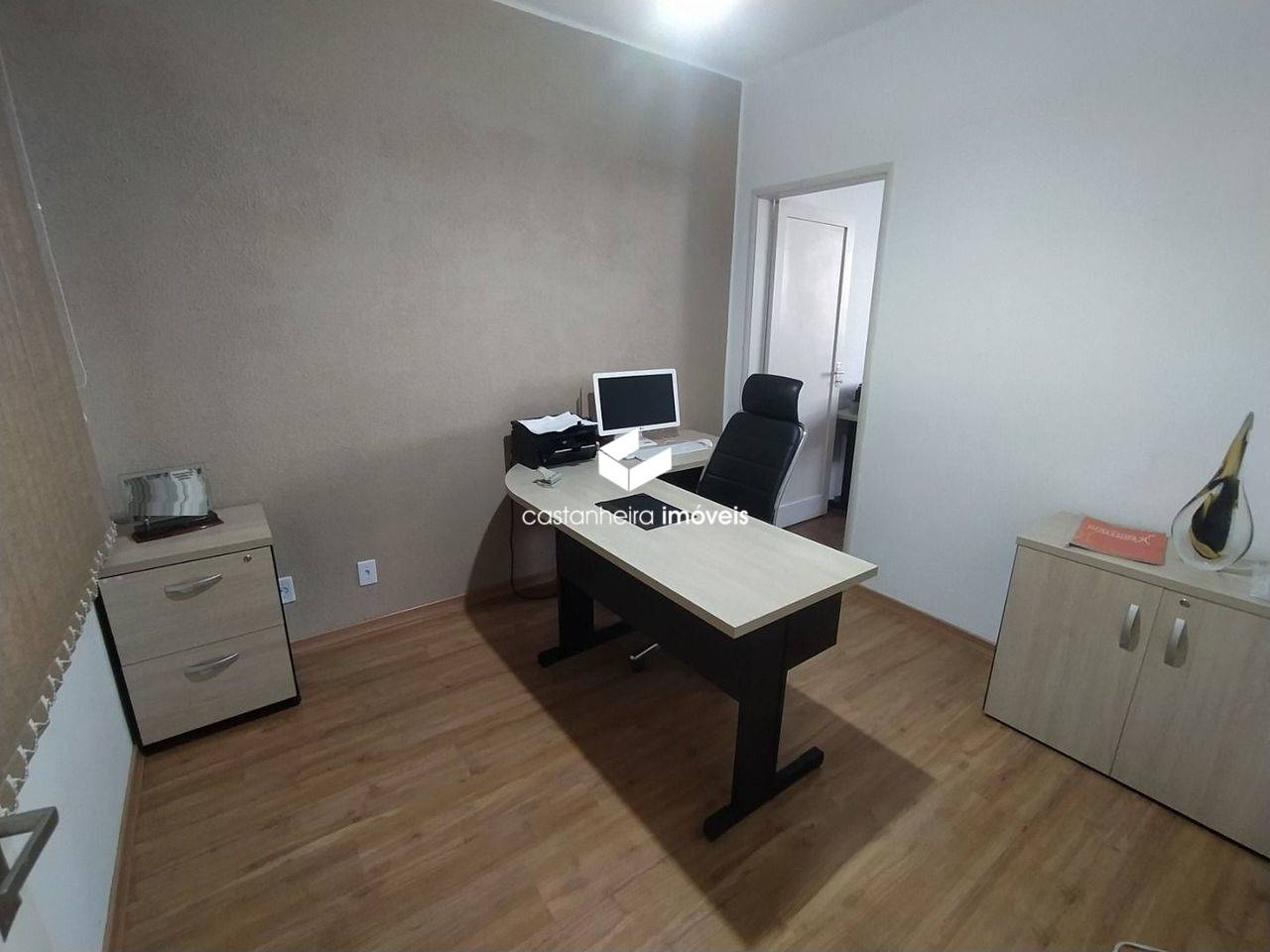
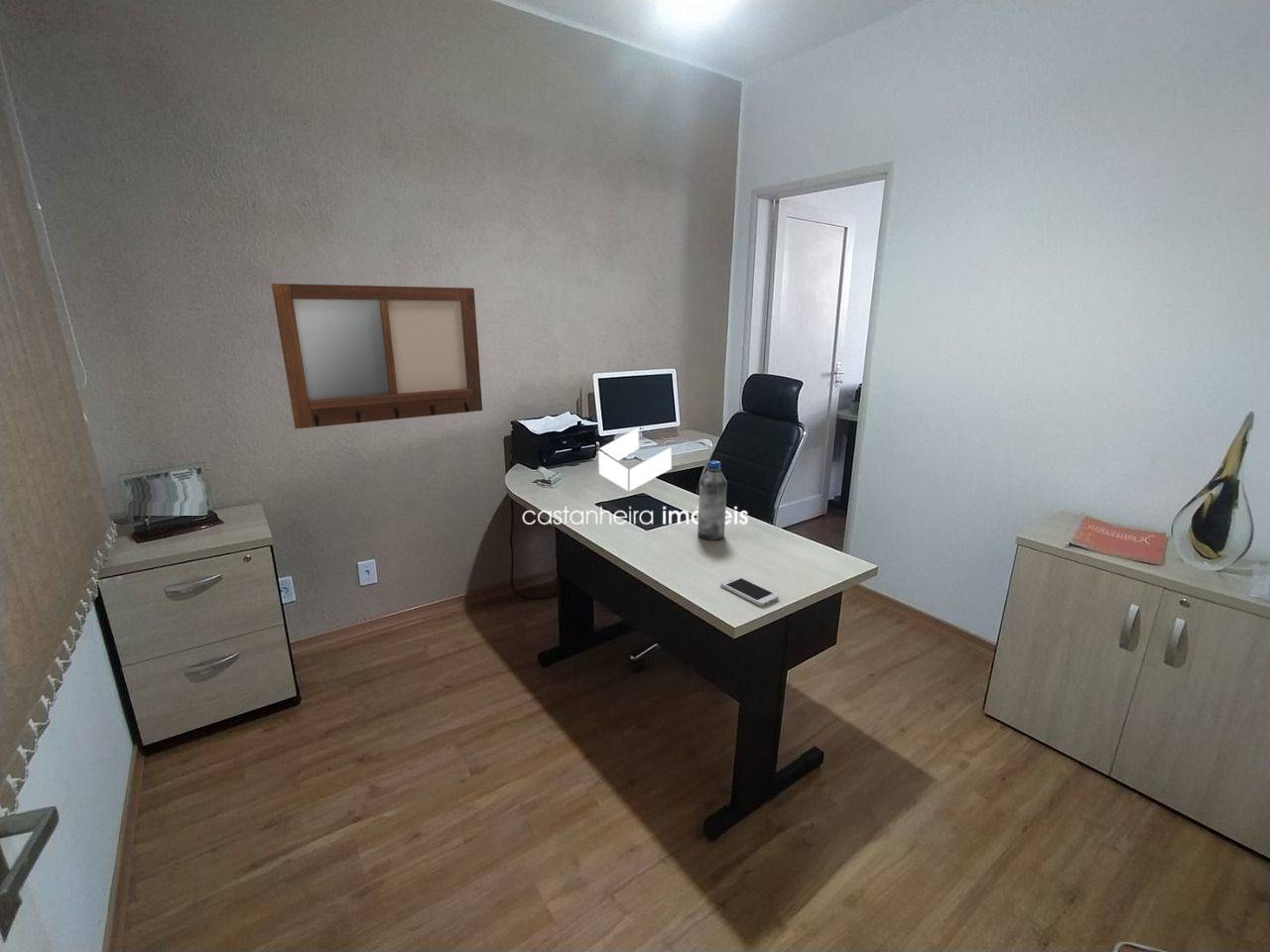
+ writing board (390, 354)
+ smartphone (748, 590)
+ water bottle (712, 499)
